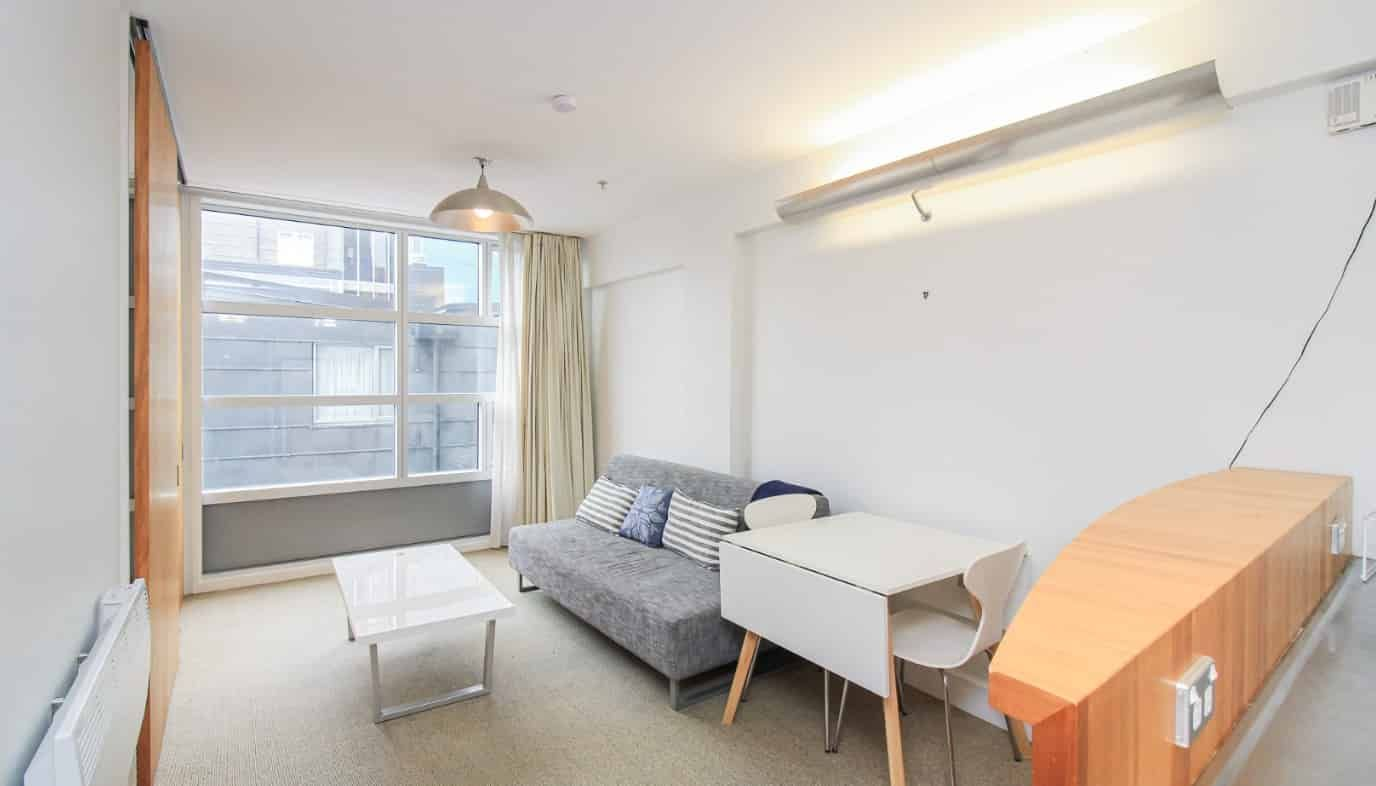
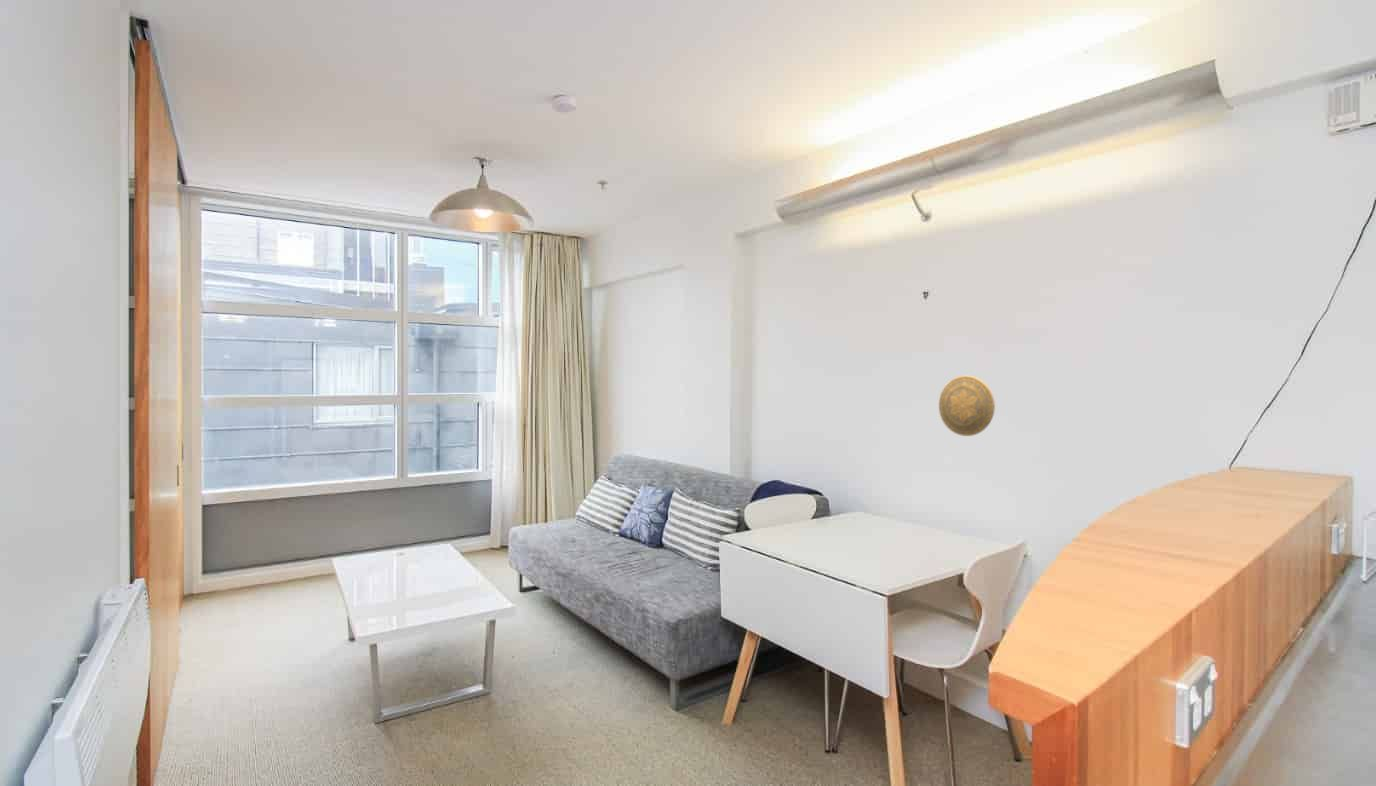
+ decorative plate (964, 405)
